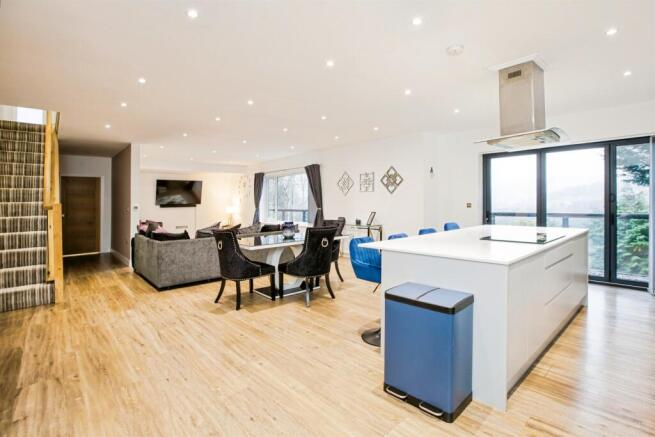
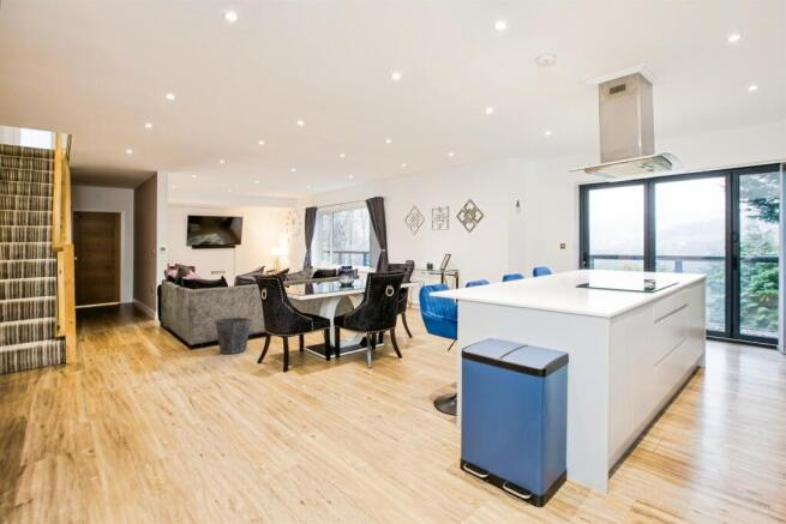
+ waste bin (233, 335)
